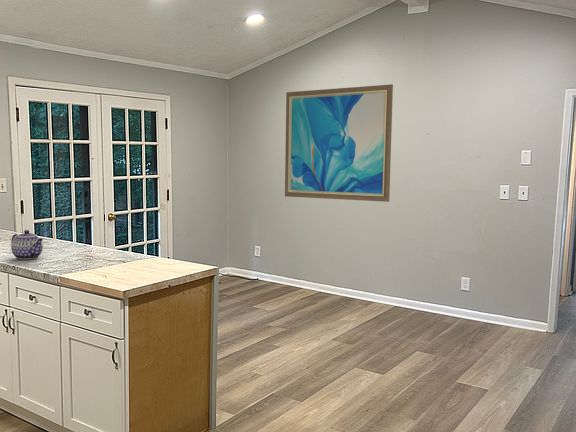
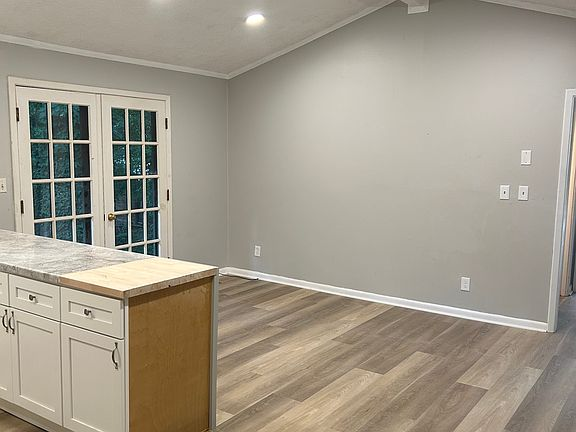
- teapot (27, 244)
- wall art (334, 144)
